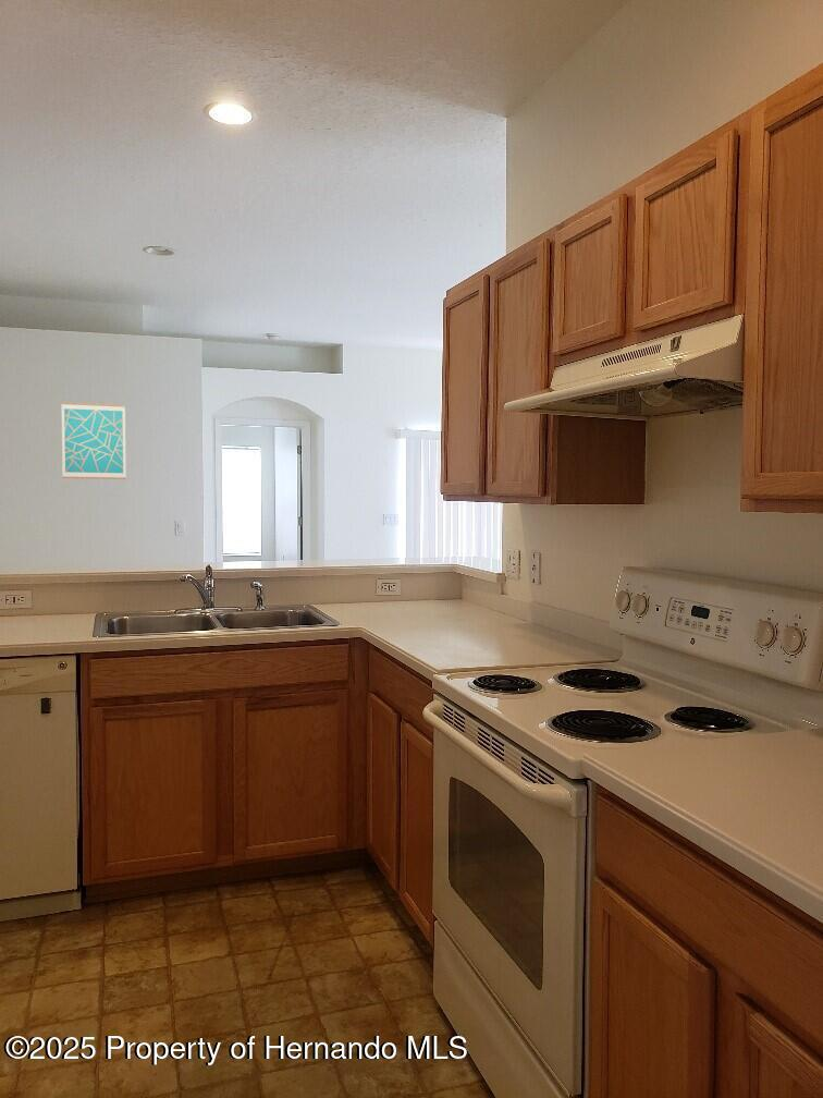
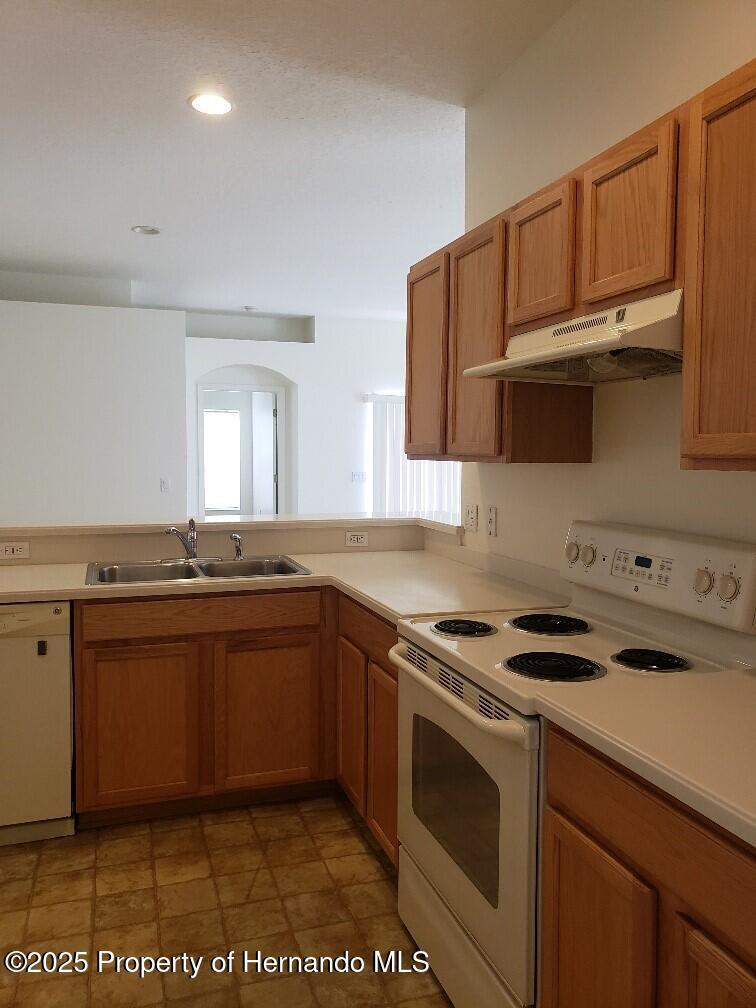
- wall art (94, 441)
